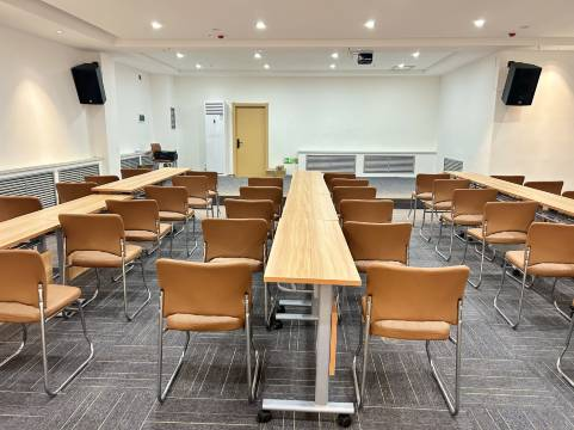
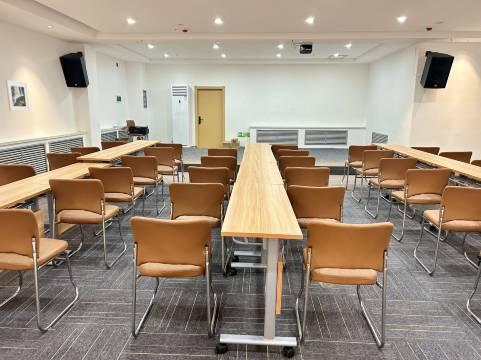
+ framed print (18, 96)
